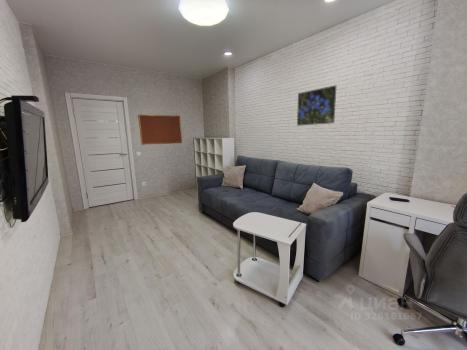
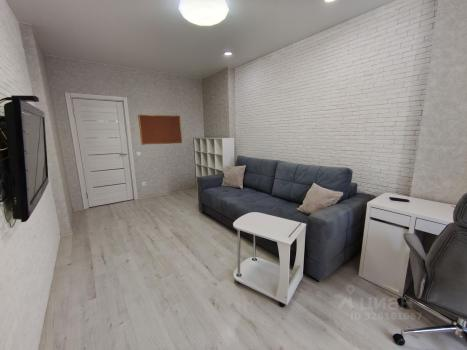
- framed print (315, 107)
